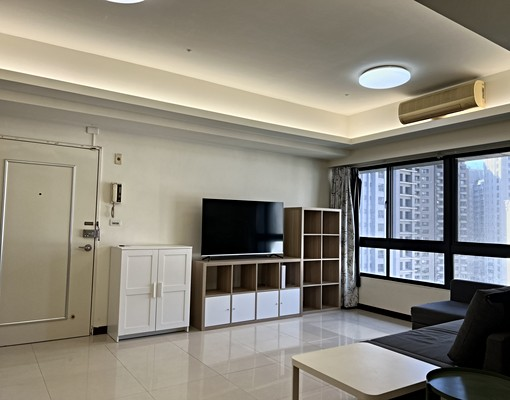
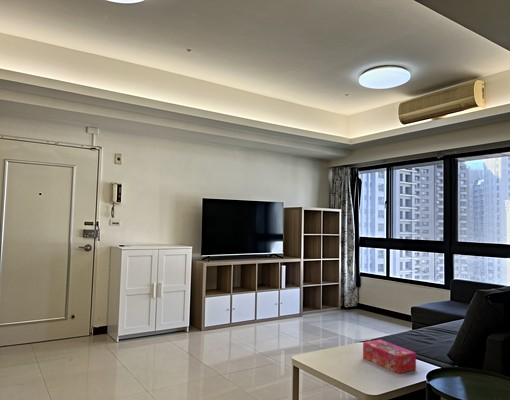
+ tissue box (388, 355)
